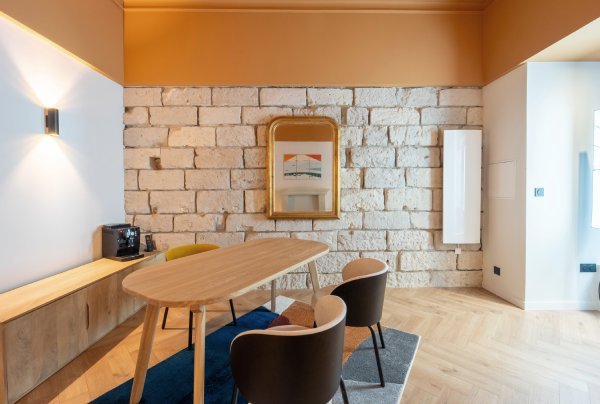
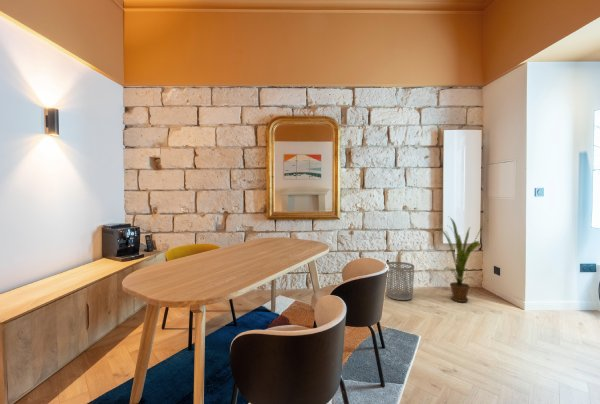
+ waste bin (399, 280)
+ house plant (457, 258)
